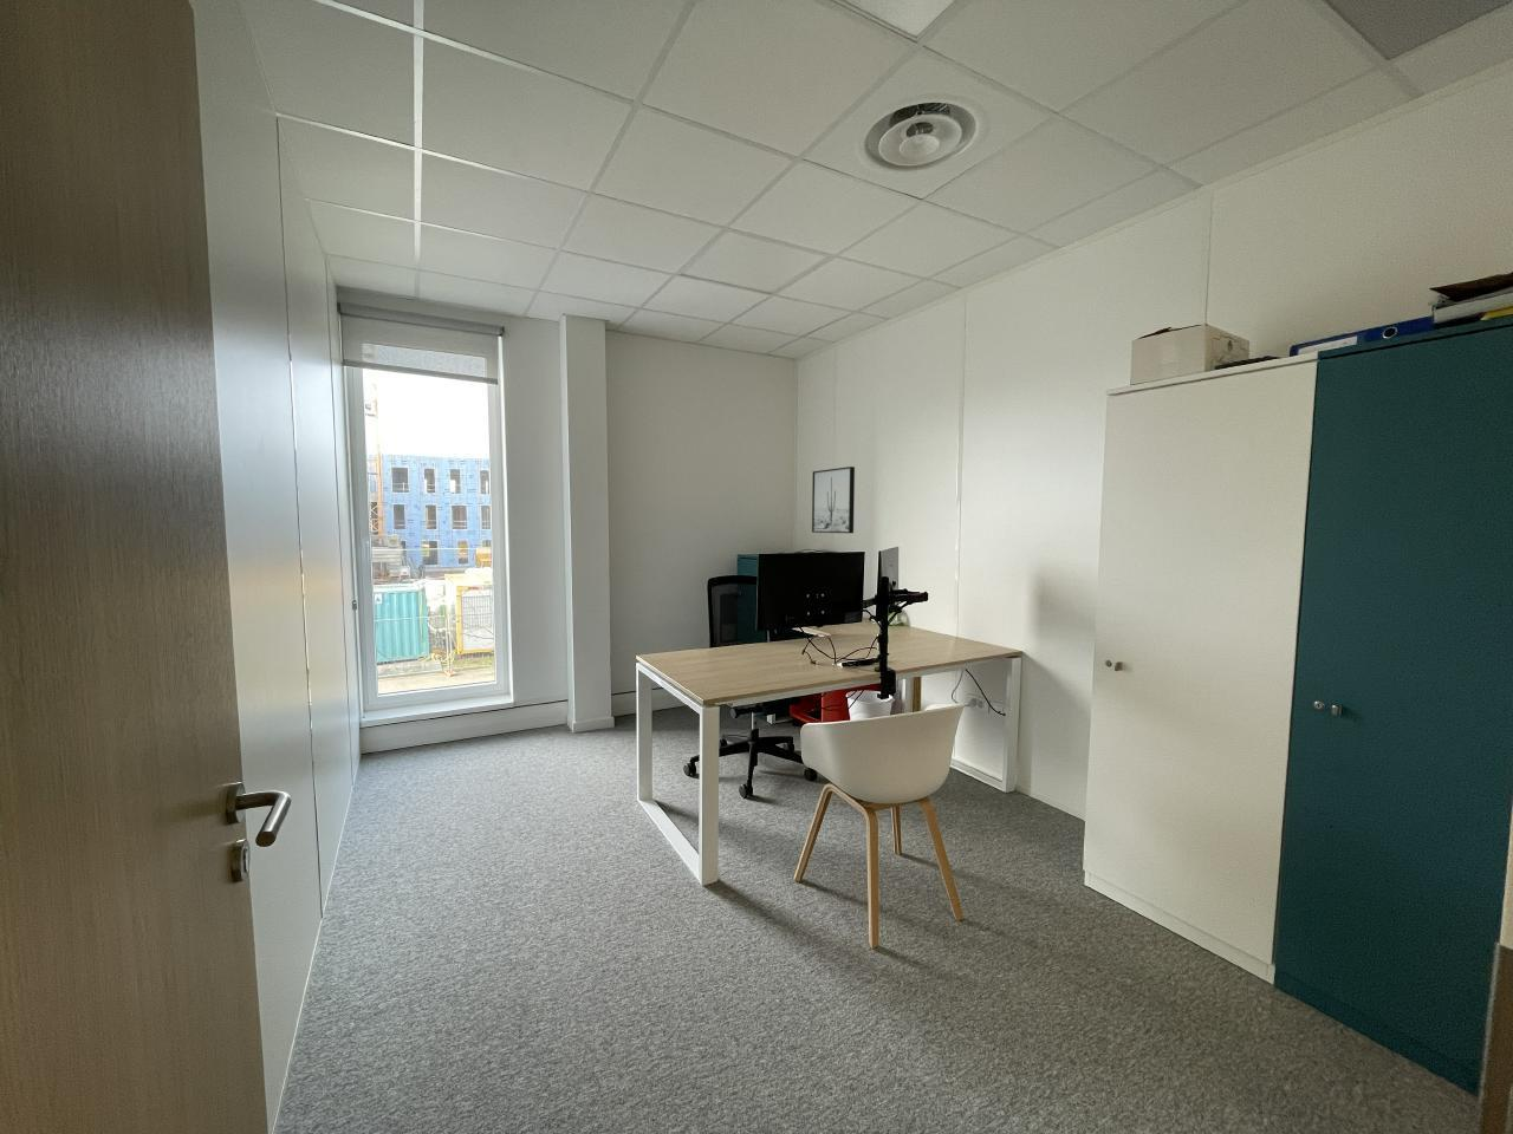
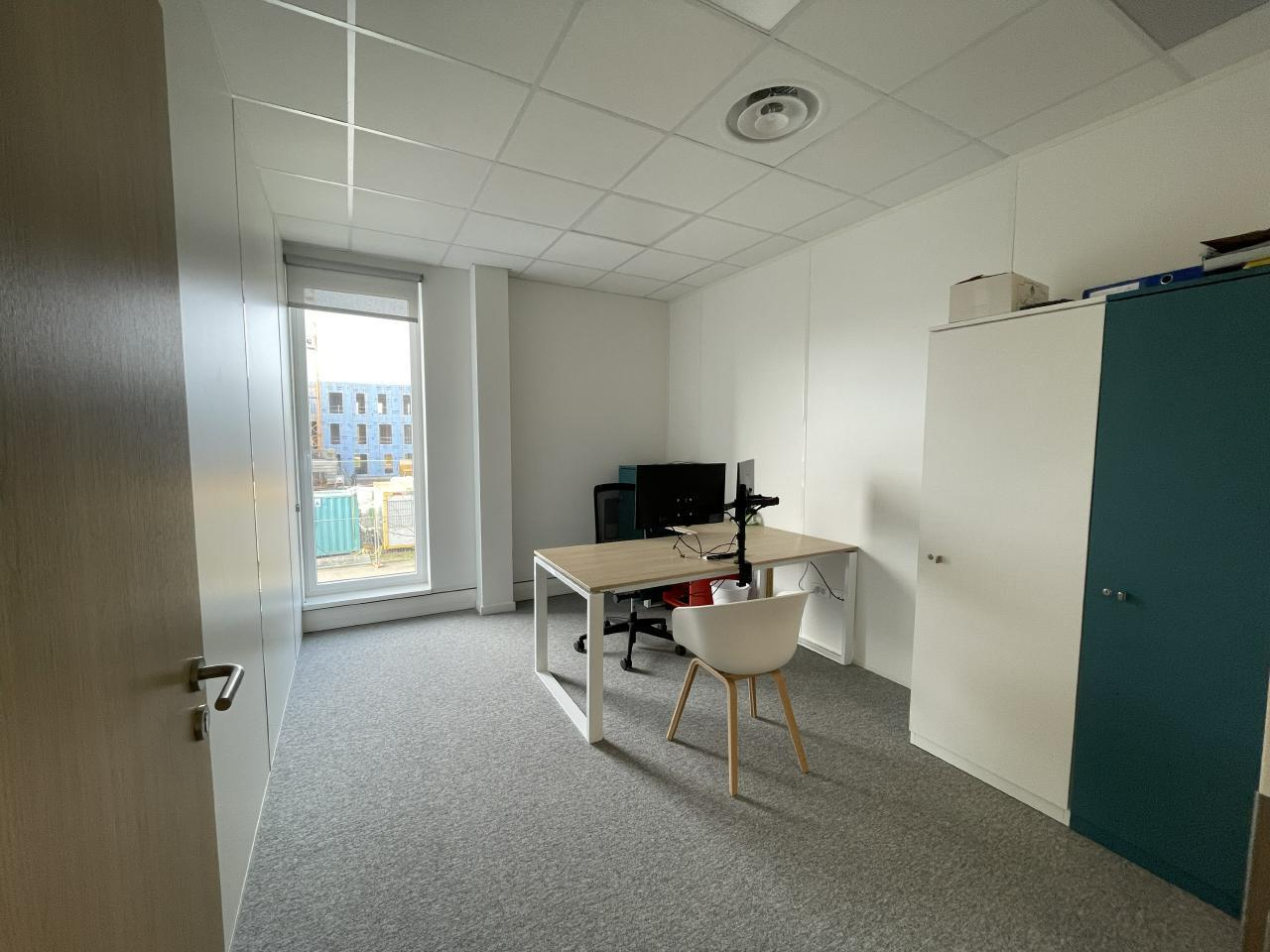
- wall art (832, 500)
